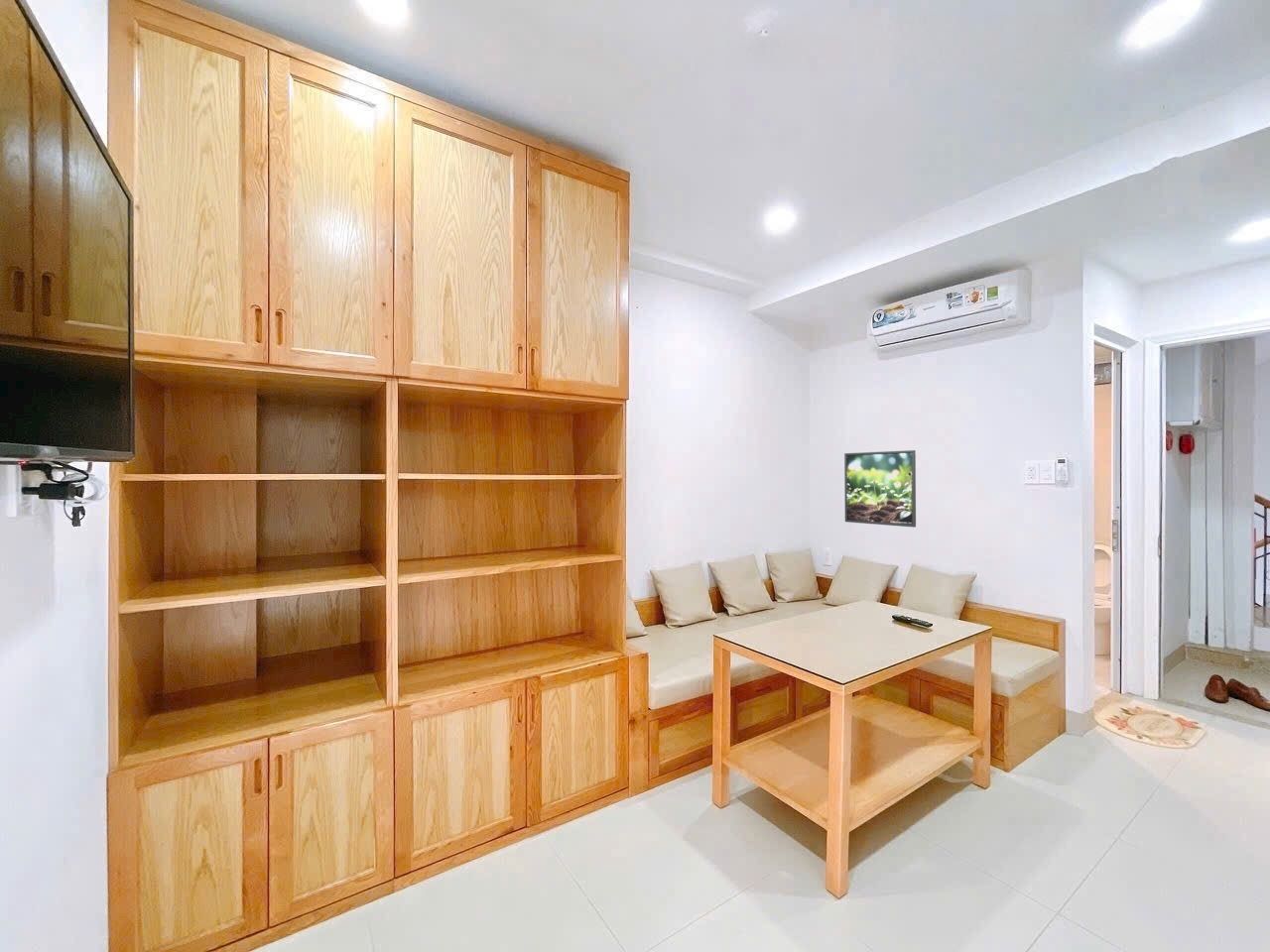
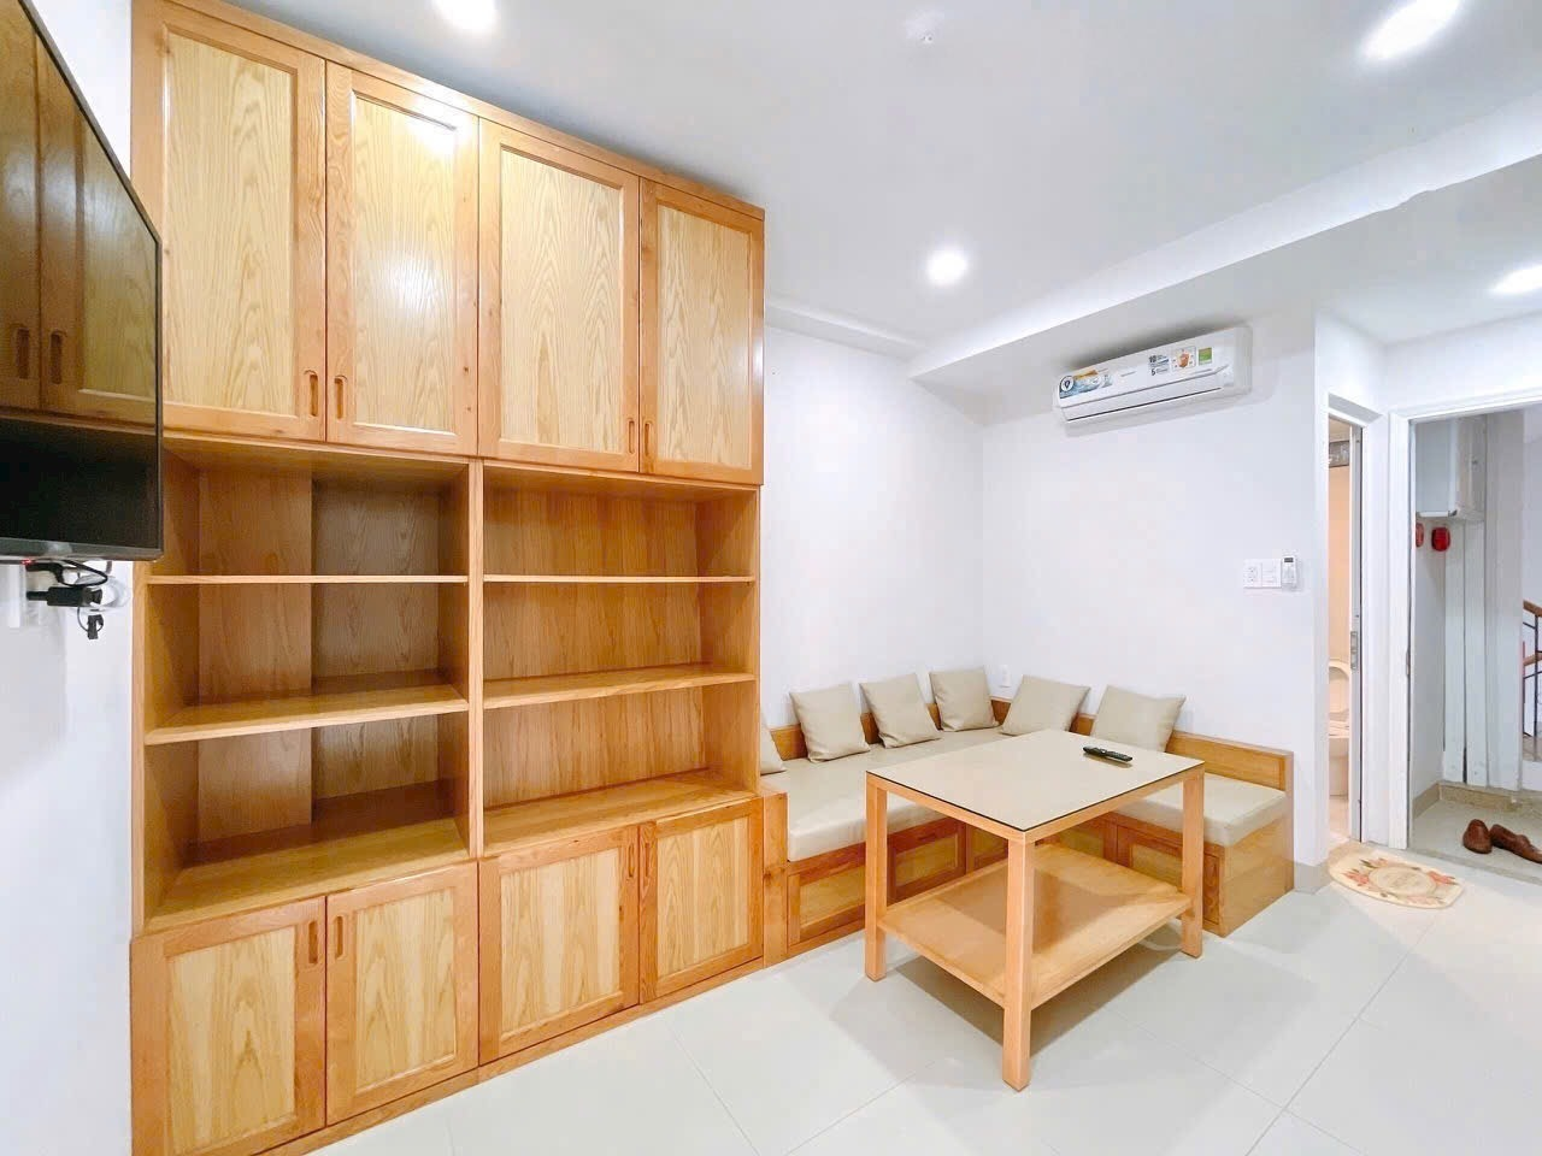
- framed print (878, 488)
